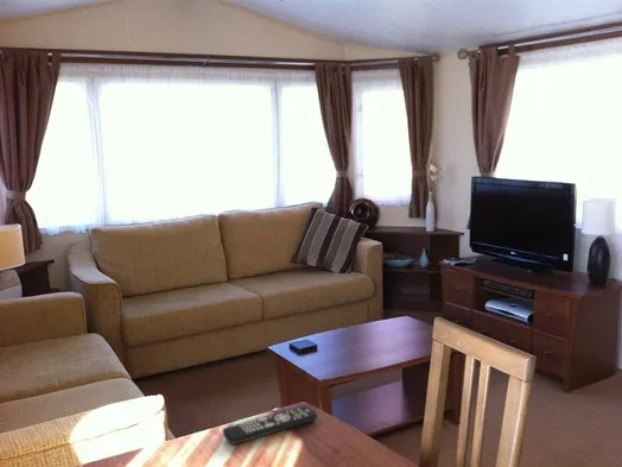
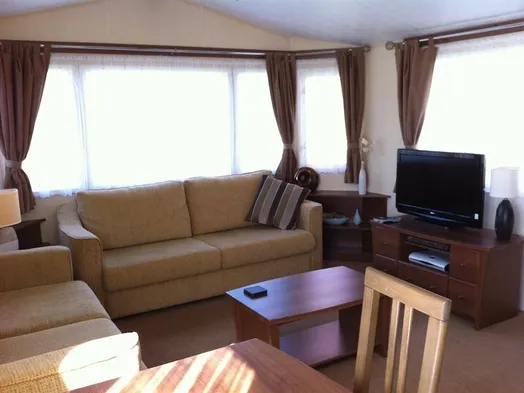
- remote control (271, 424)
